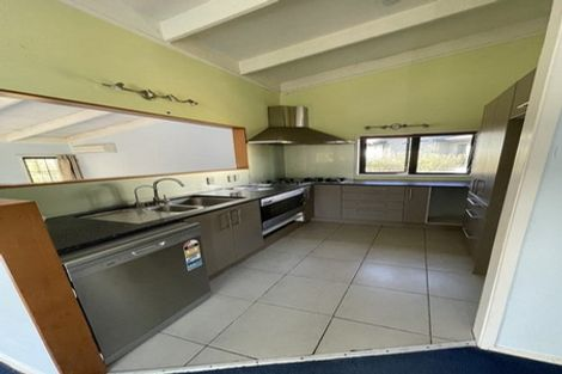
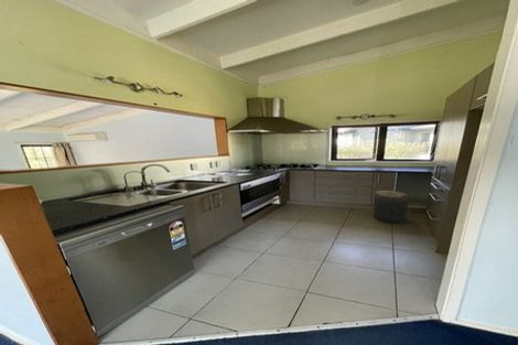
+ stool (390, 206)
